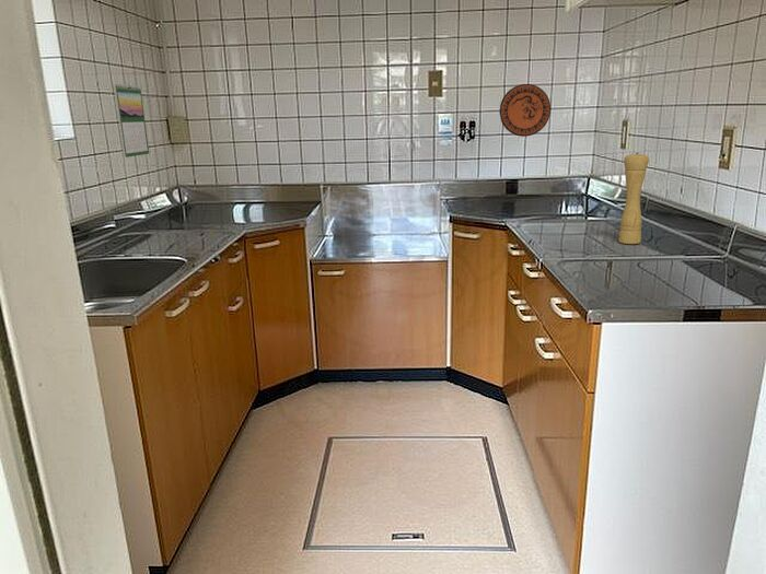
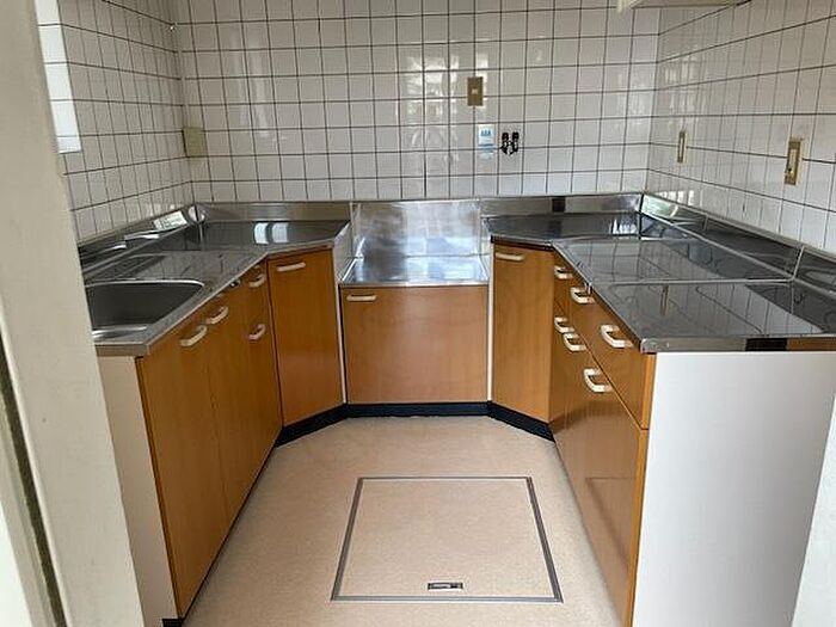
- pepper mill (632, 198)
- calendar (131, 119)
- decorative plate (524, 110)
